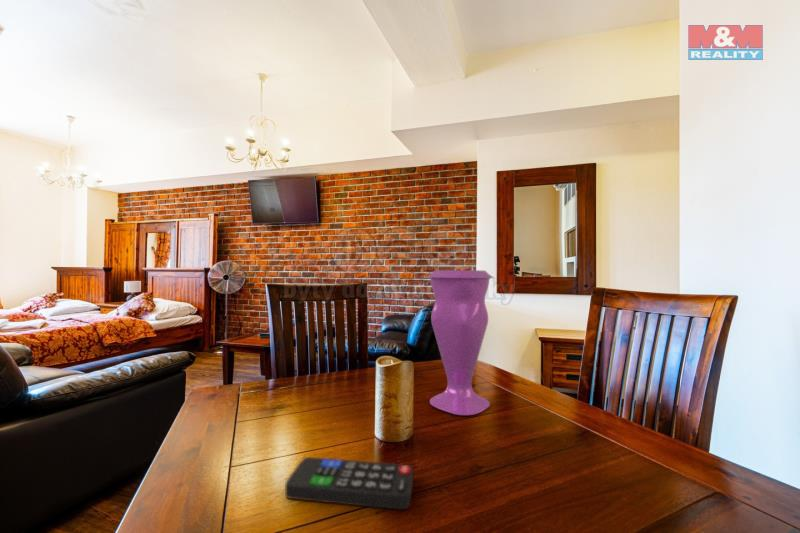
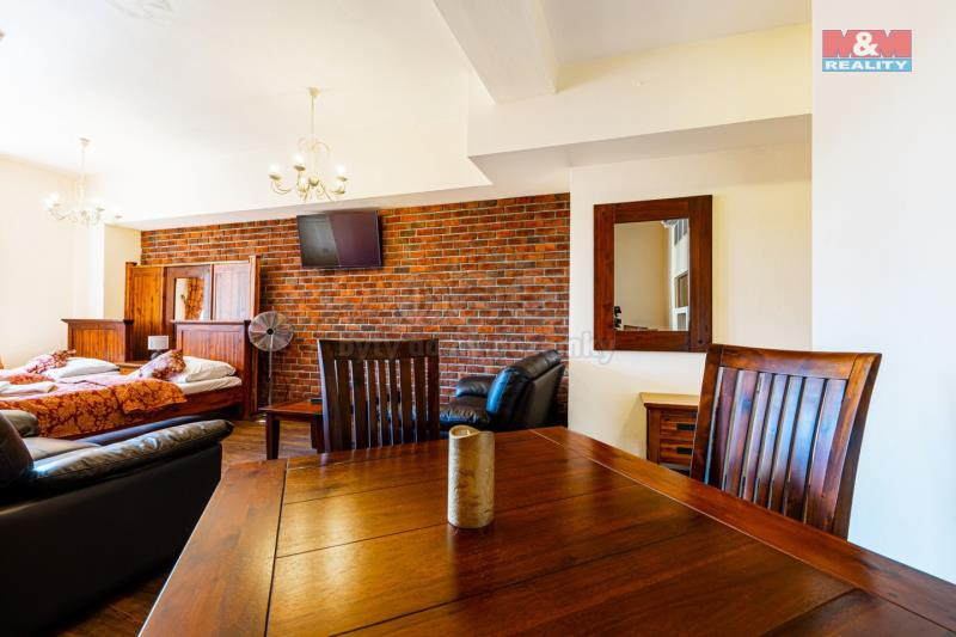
- remote control (351, 479)
- vase (459, 336)
